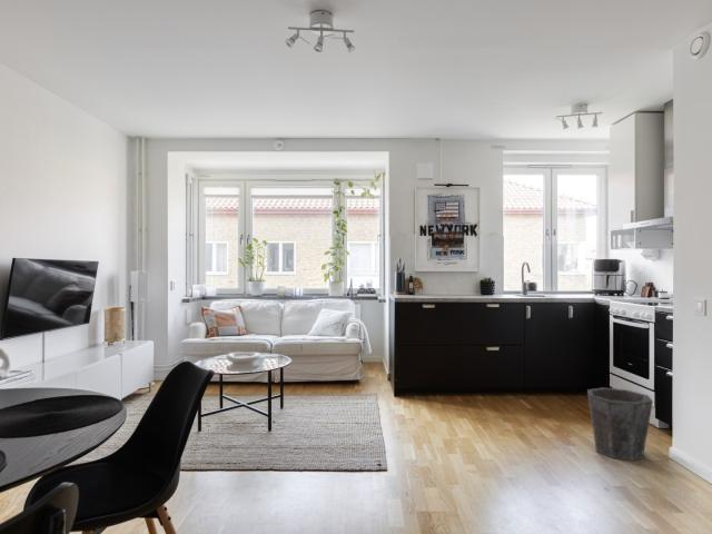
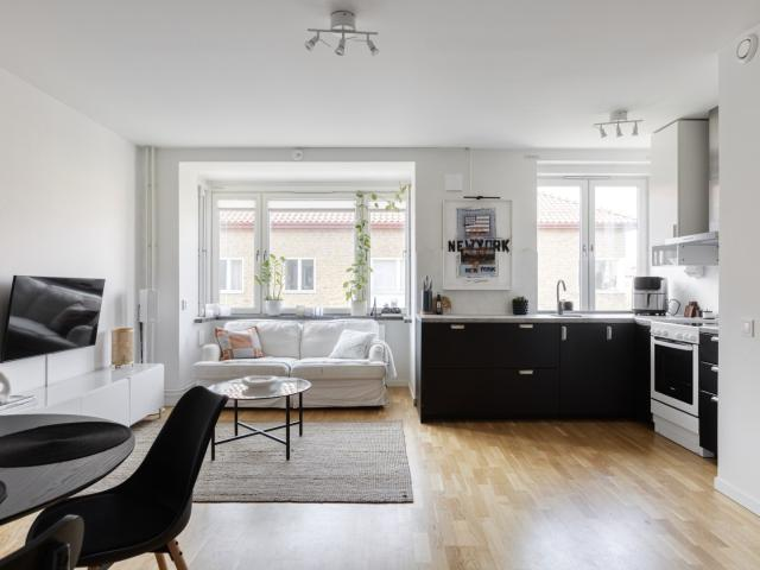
- waste bin (617, 423)
